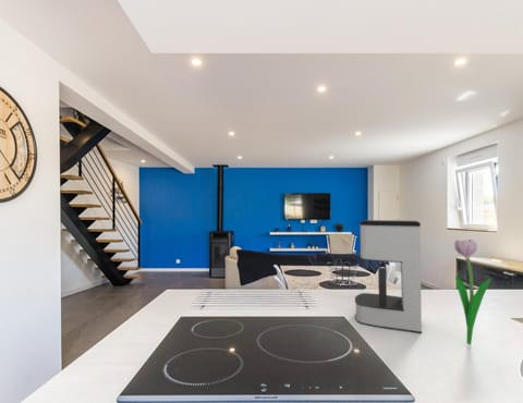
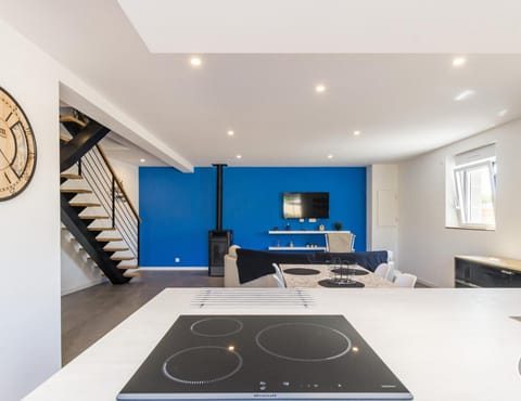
- flower (471, 293)
- coffee maker (385, 270)
